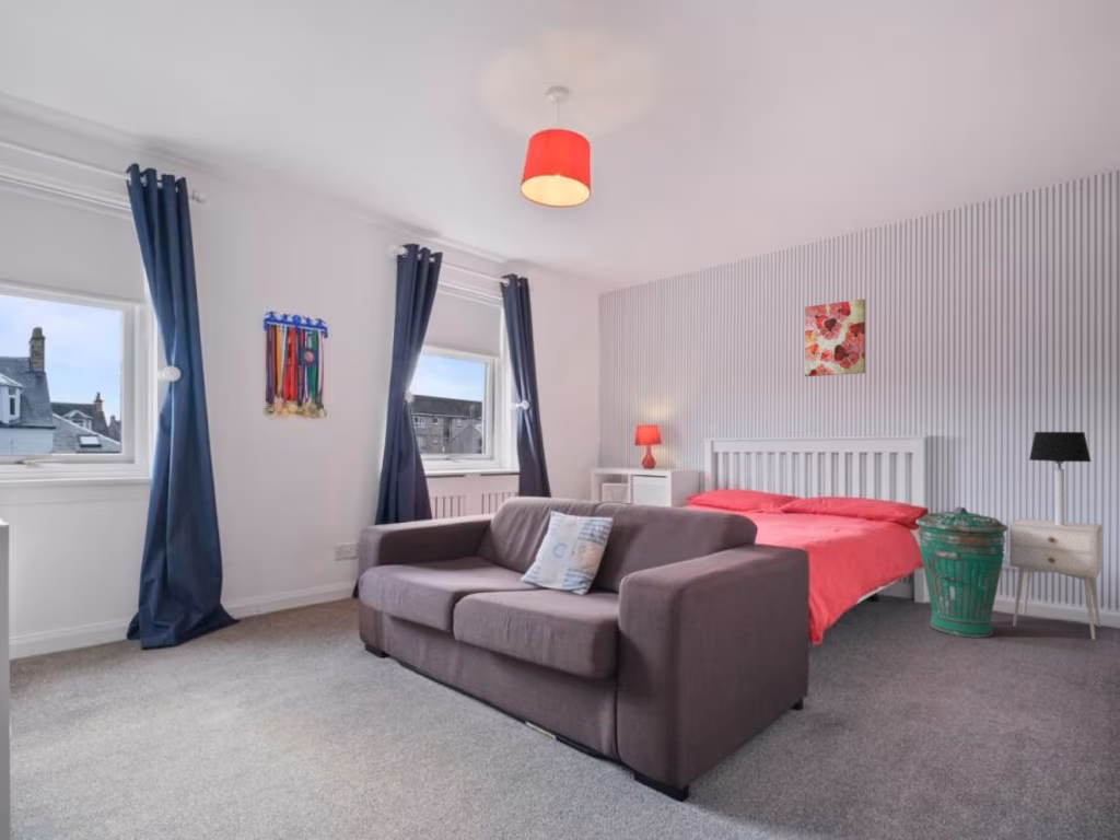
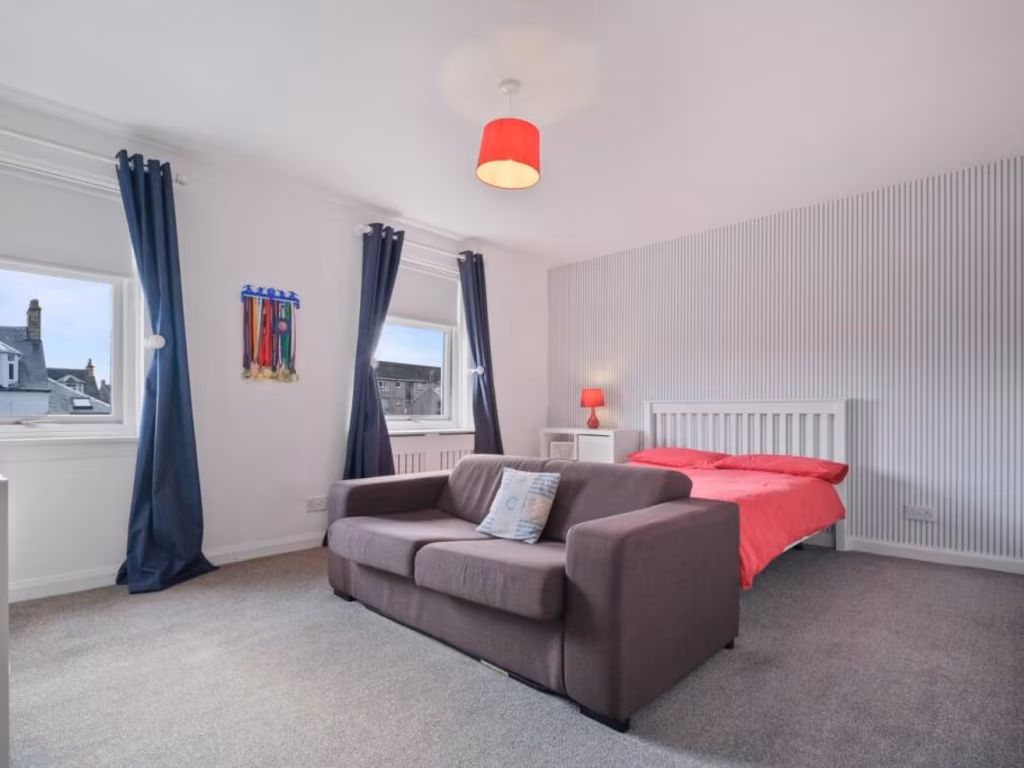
- trash can (960, 568)
- nightstand (1055, 572)
- table lamp (1059, 478)
- wall art (833, 338)
